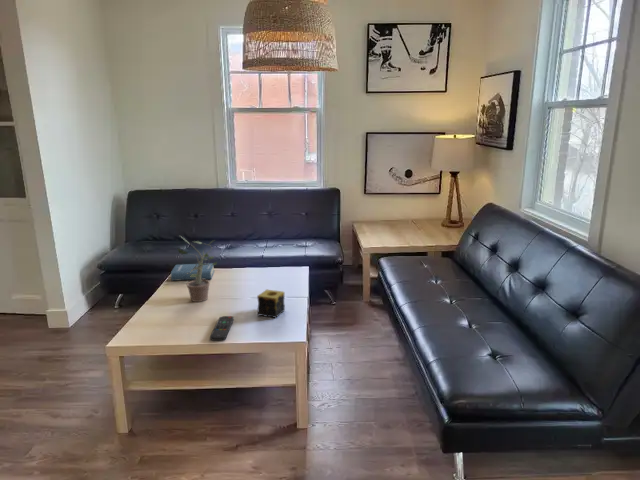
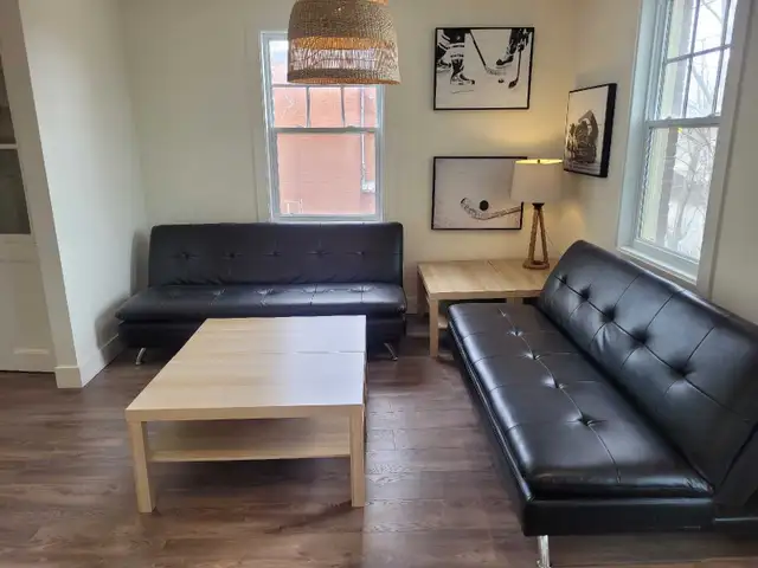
- potted plant (200, 265)
- remote control (222, 327)
- candle (271, 303)
- book (193, 272)
